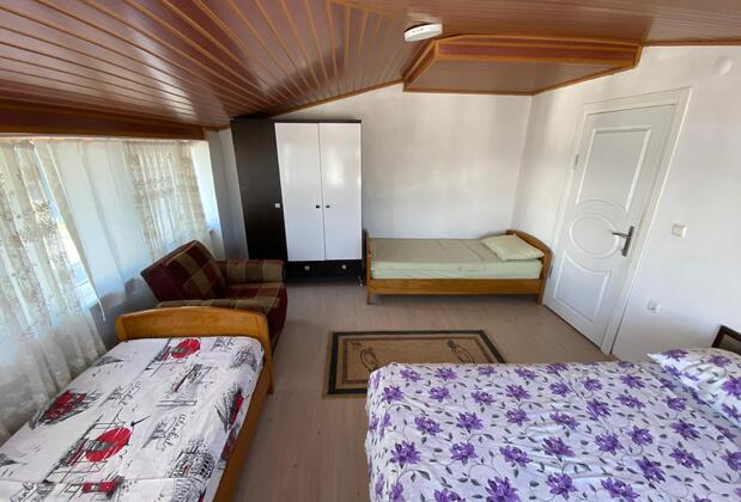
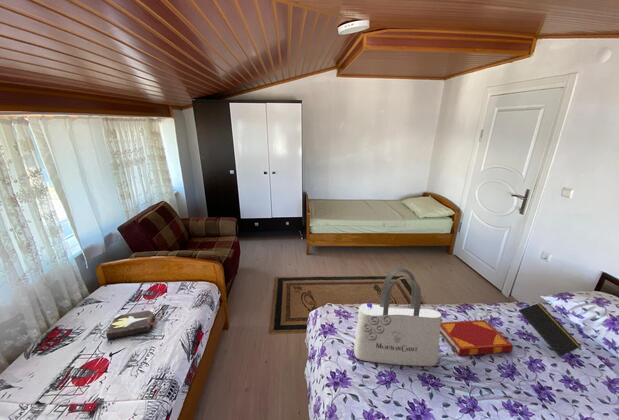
+ hardback book (472, 336)
+ tote bag (398, 316)
+ hardback book (132, 323)
+ notepad (547, 330)
